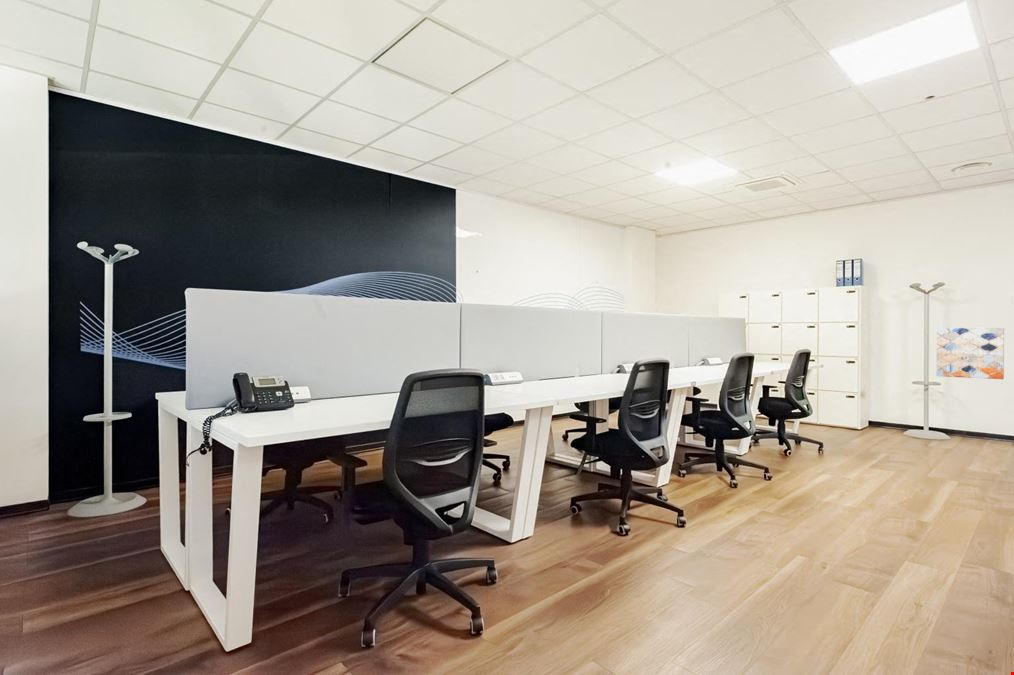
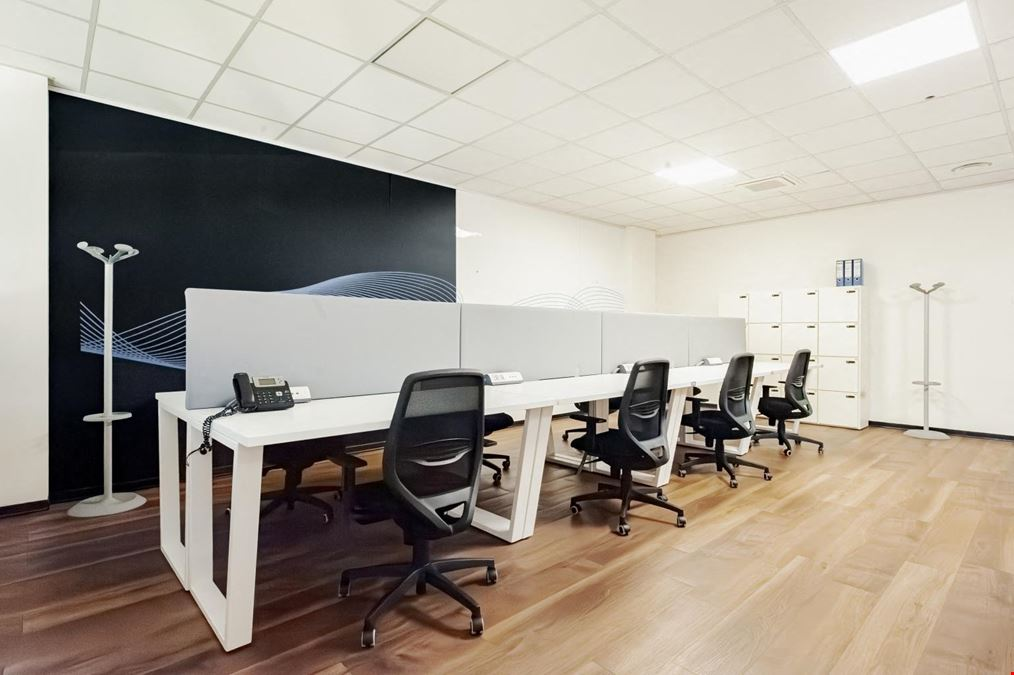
- wall art (969, 352)
